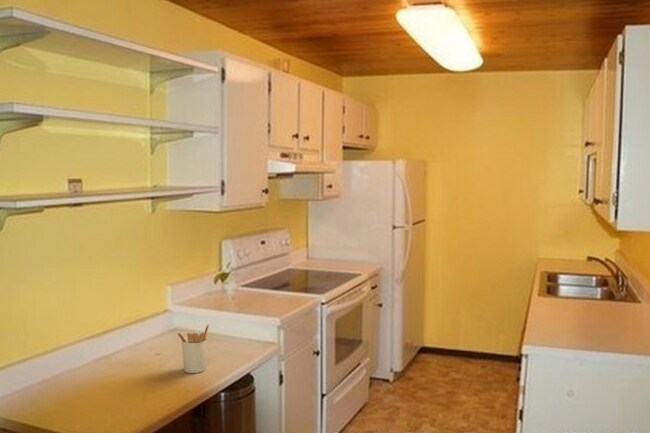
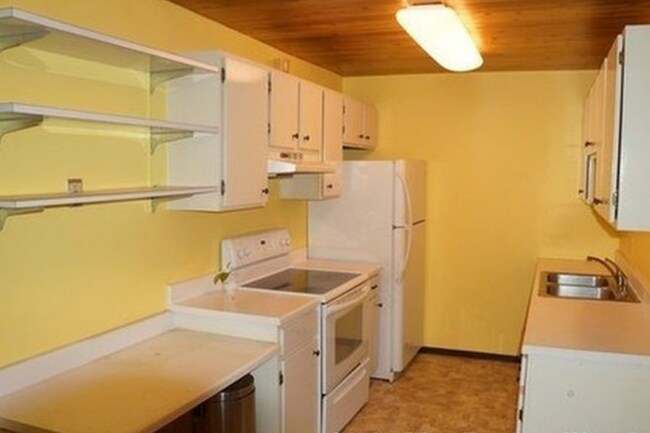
- utensil holder (195, 349)
